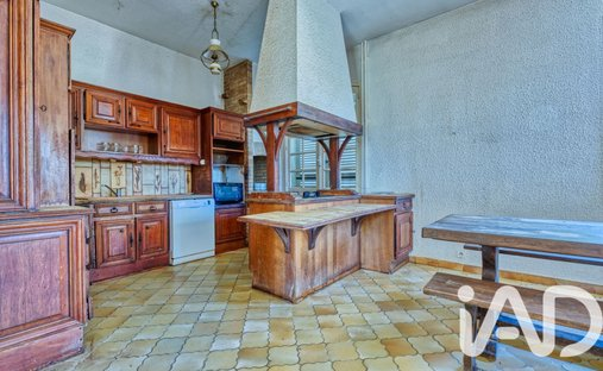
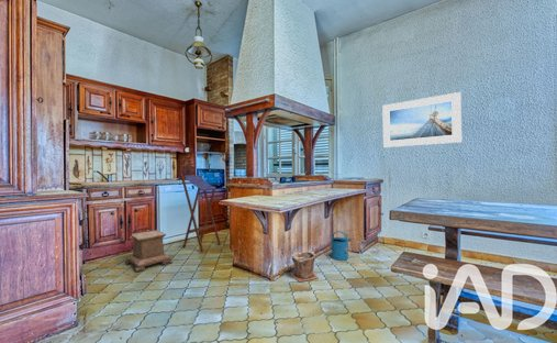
+ stool (148, 247)
+ stool (207, 212)
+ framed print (419, 122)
+ watering can (342, 243)
+ plant pot (303, 264)
